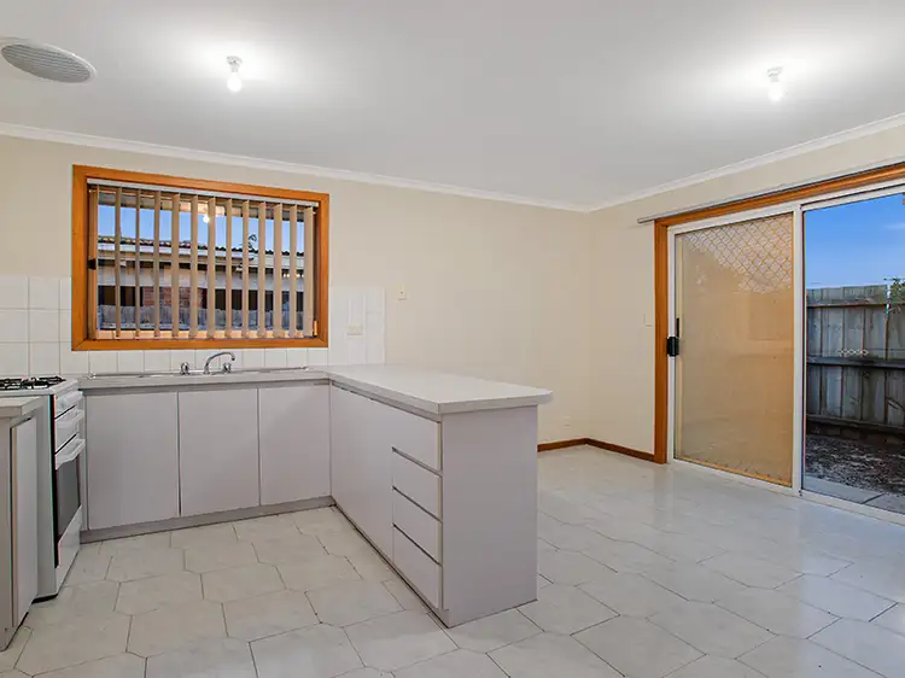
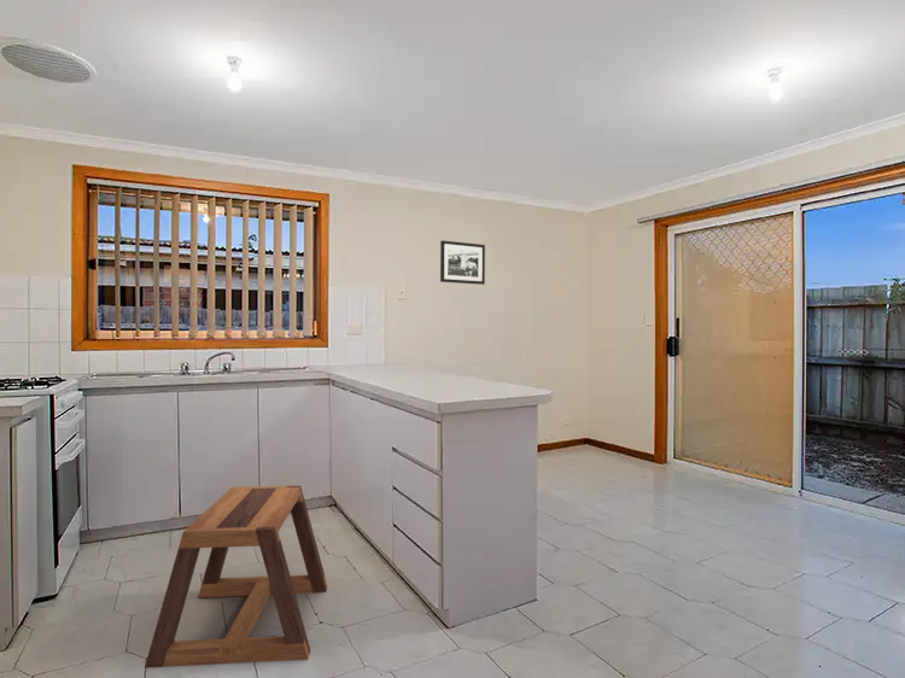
+ picture frame (462, 263)
+ stool (249, 577)
